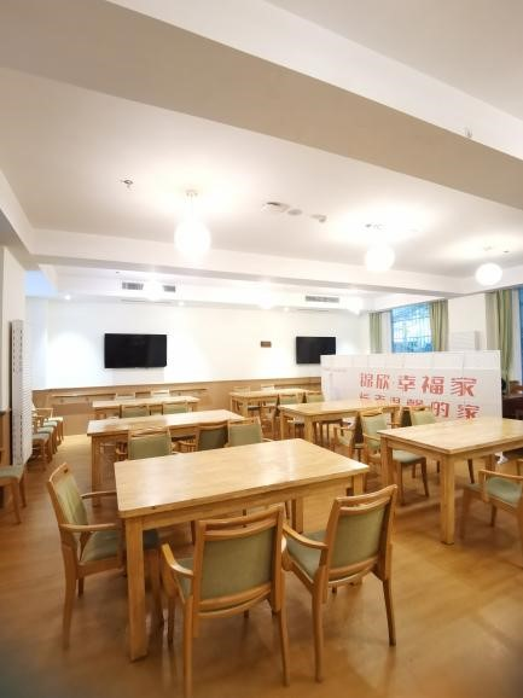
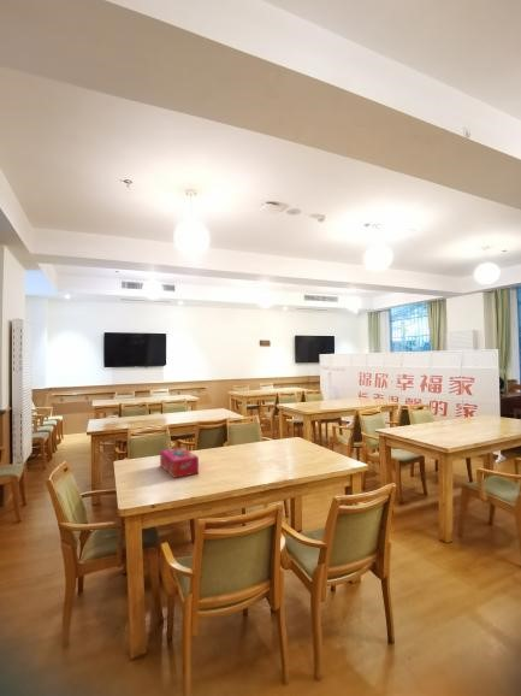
+ tissue box (178, 461)
